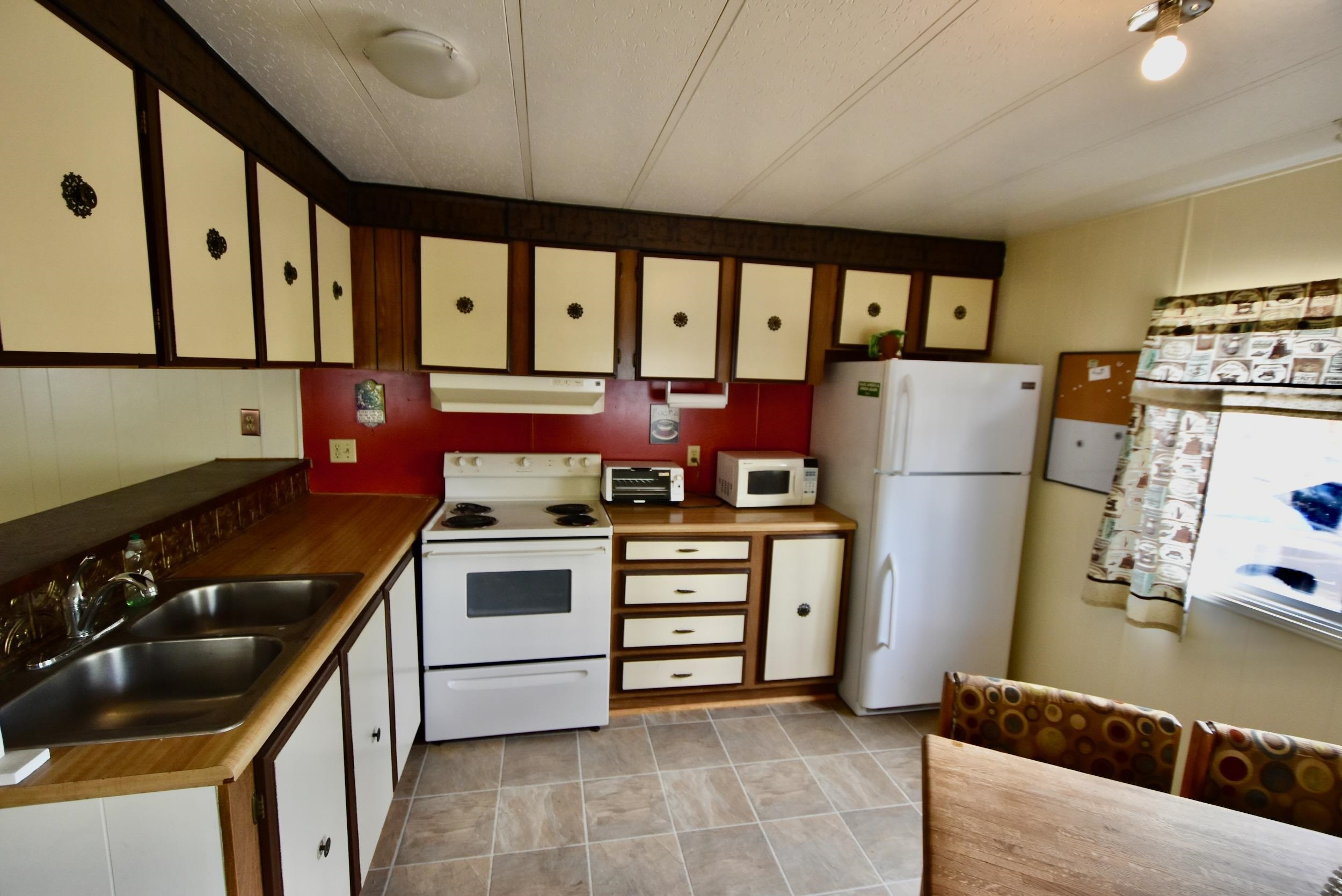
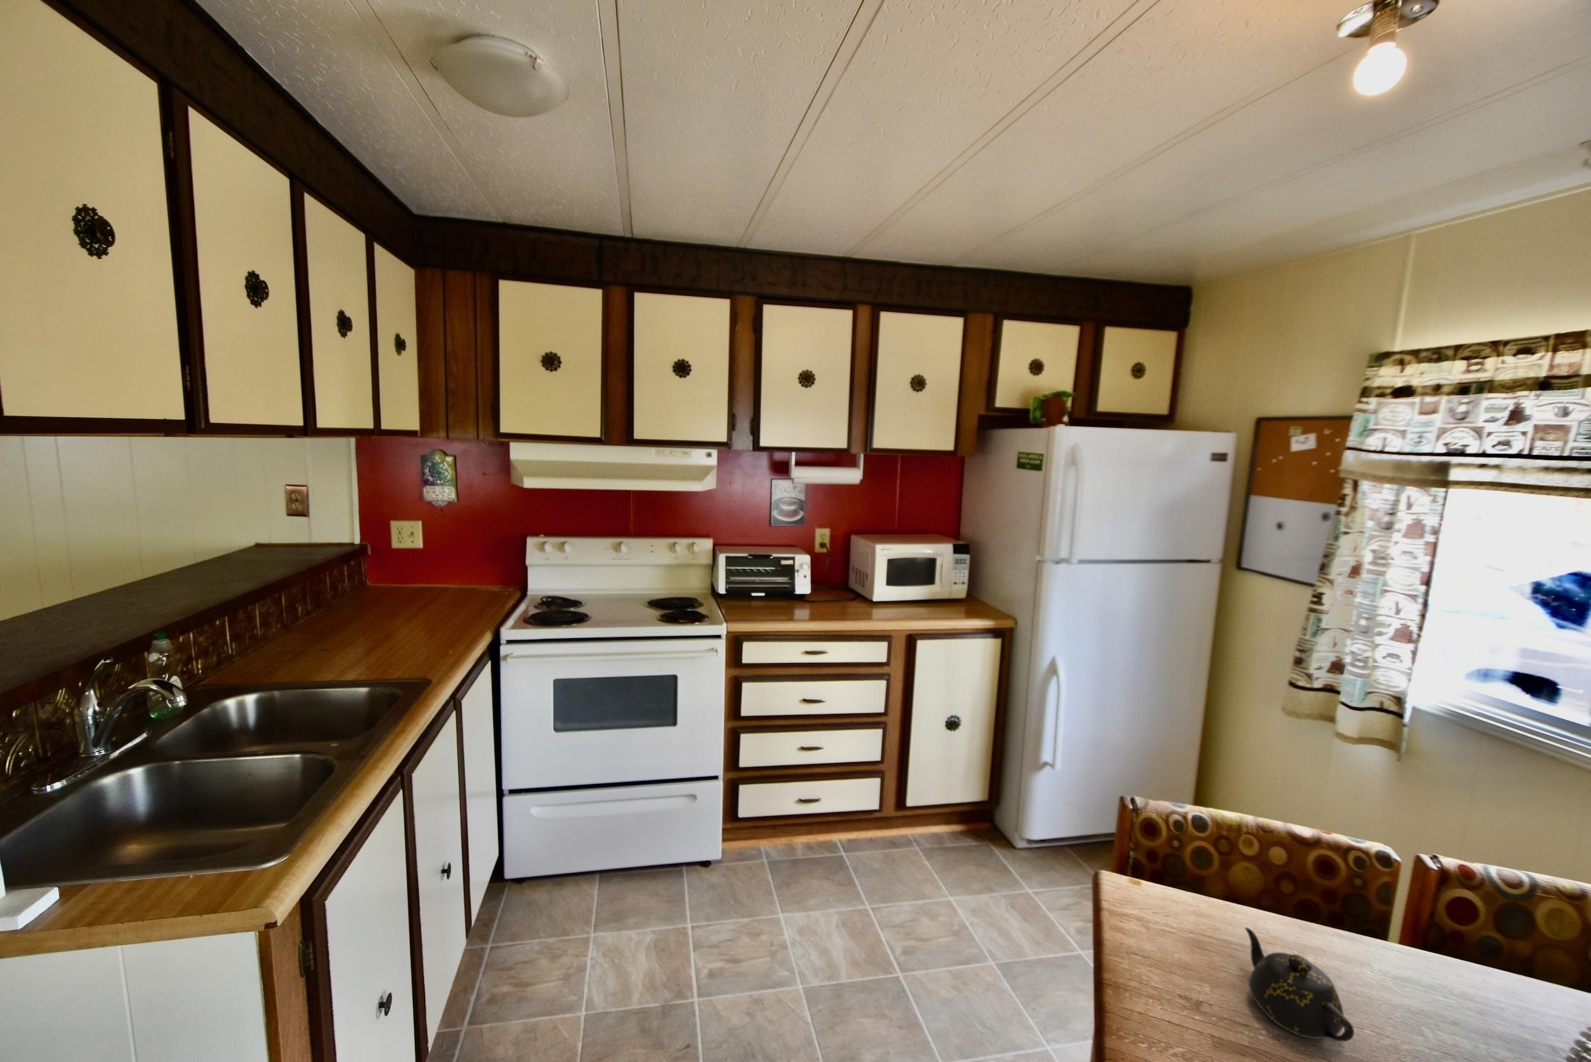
+ teapot (1292, 984)
